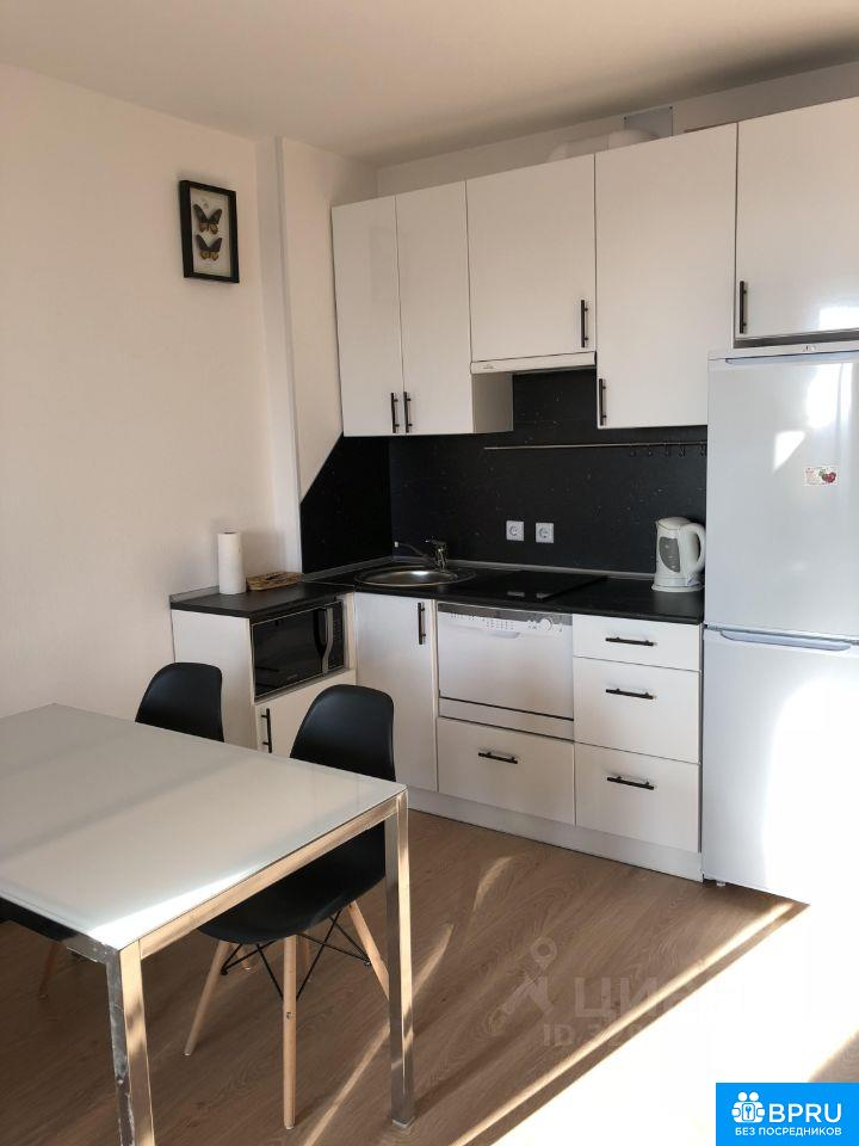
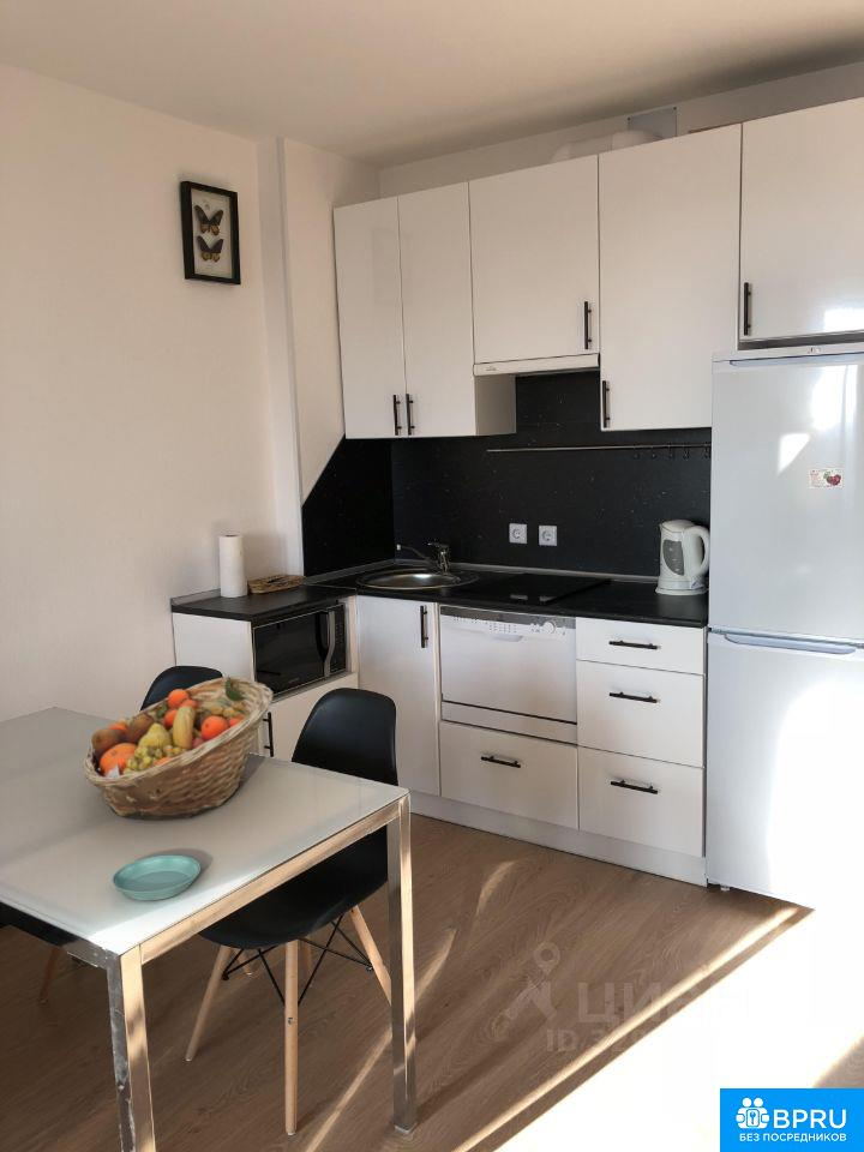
+ fruit basket (179, 743)
+ saucer (156, 880)
